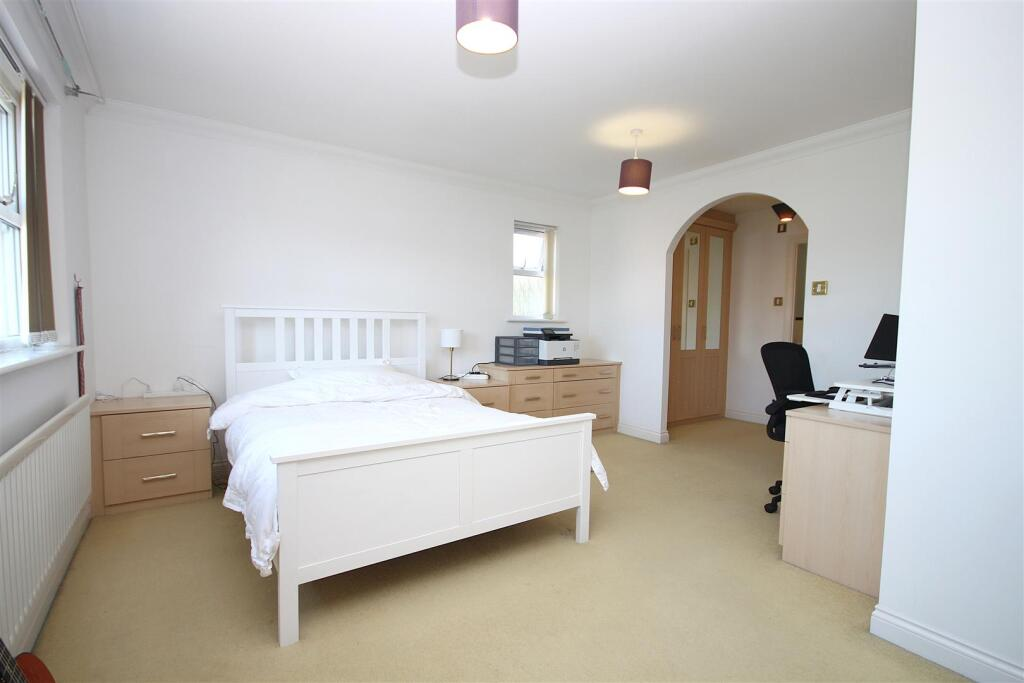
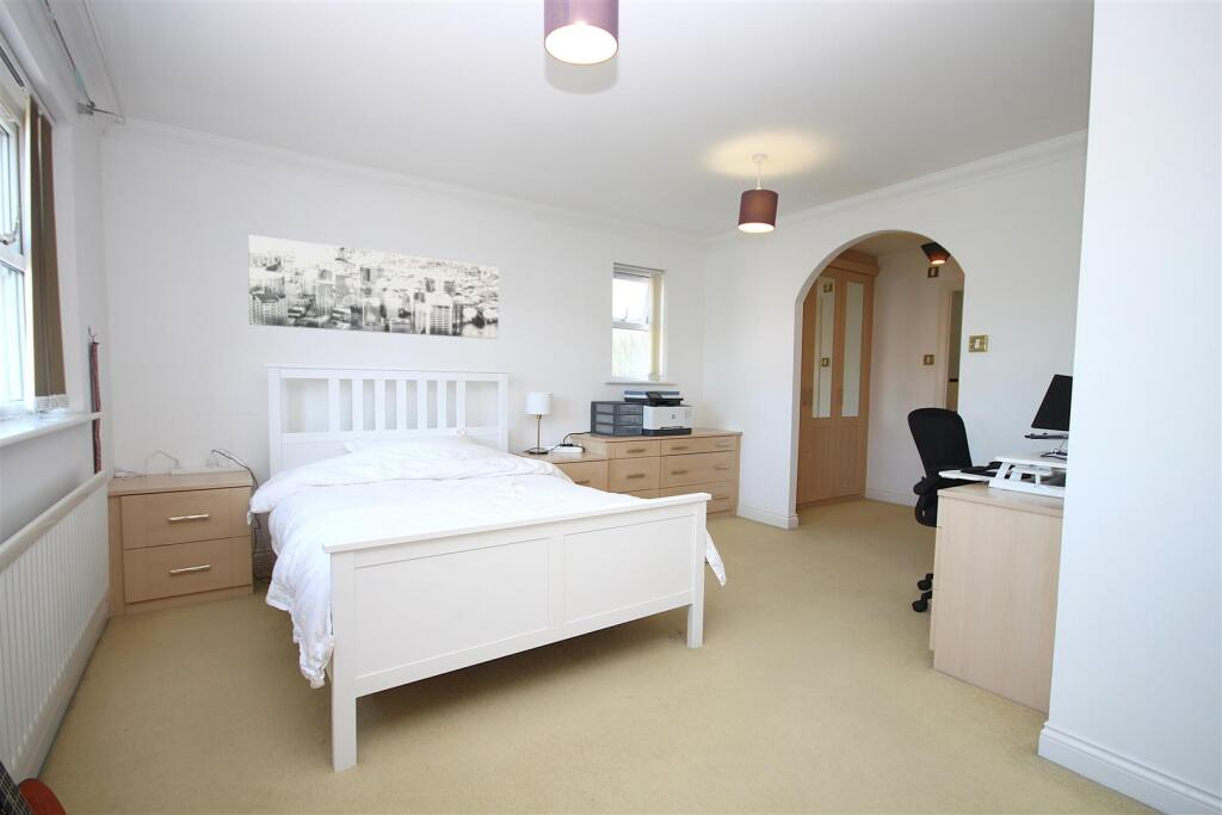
+ wall art (387, 292)
